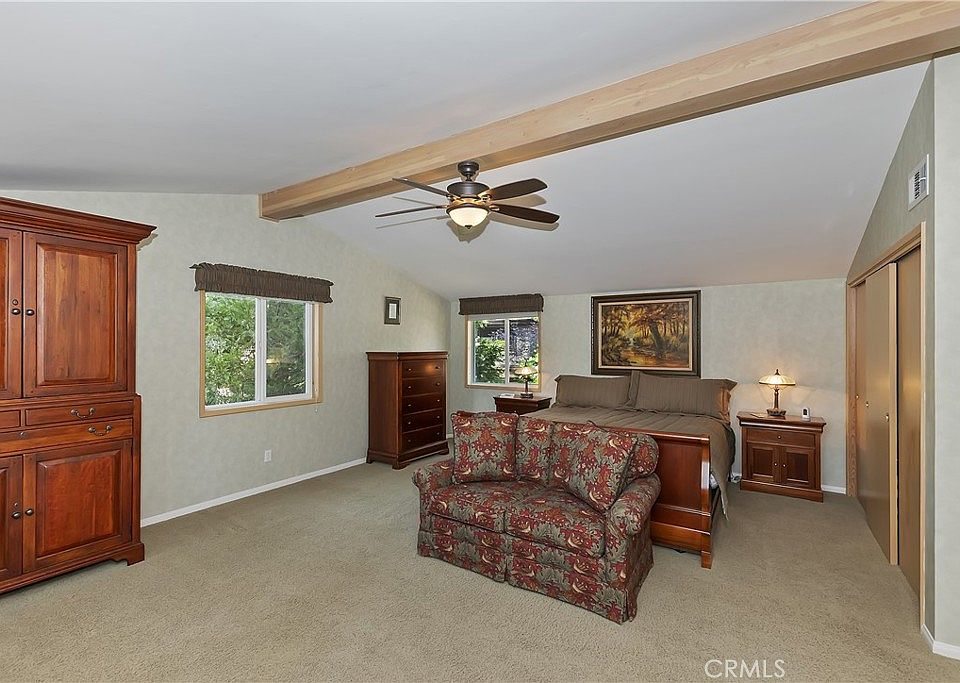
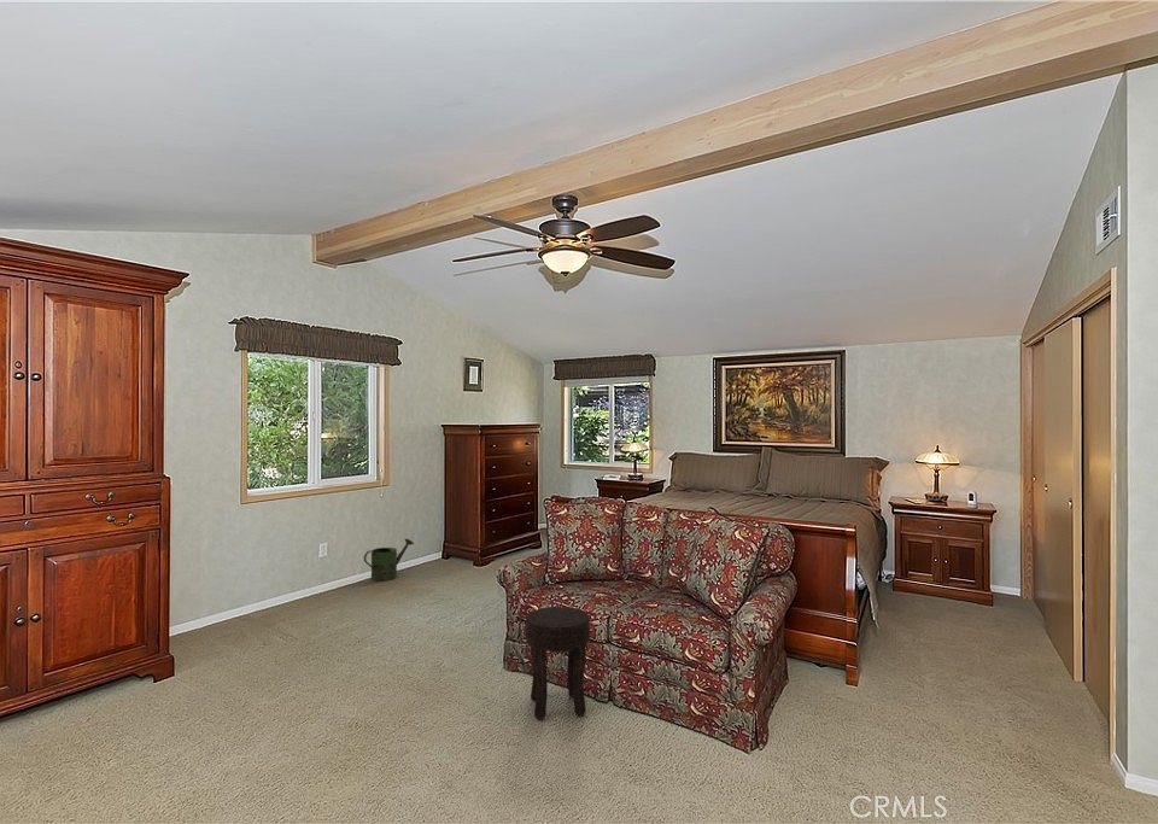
+ watering can (388, 559)
+ side table (557, 651)
